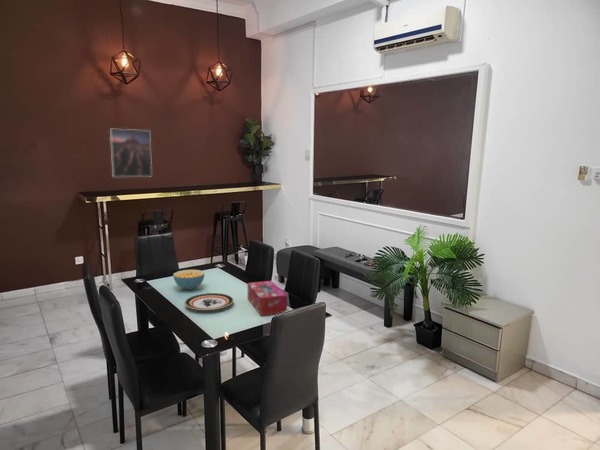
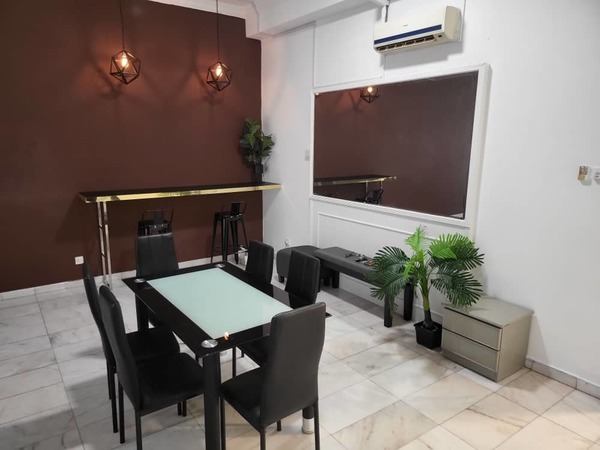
- plate (209, 302)
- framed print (131, 153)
- cereal bowl (189, 280)
- tissue box (266, 297)
